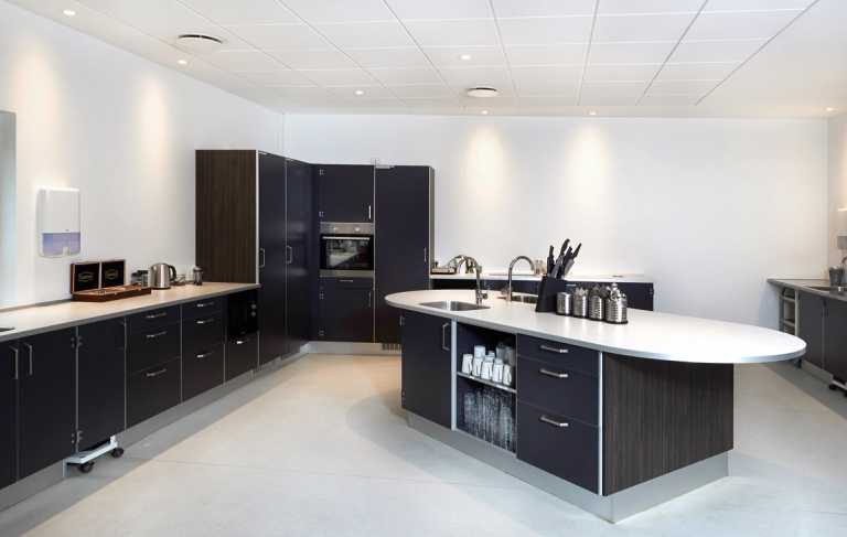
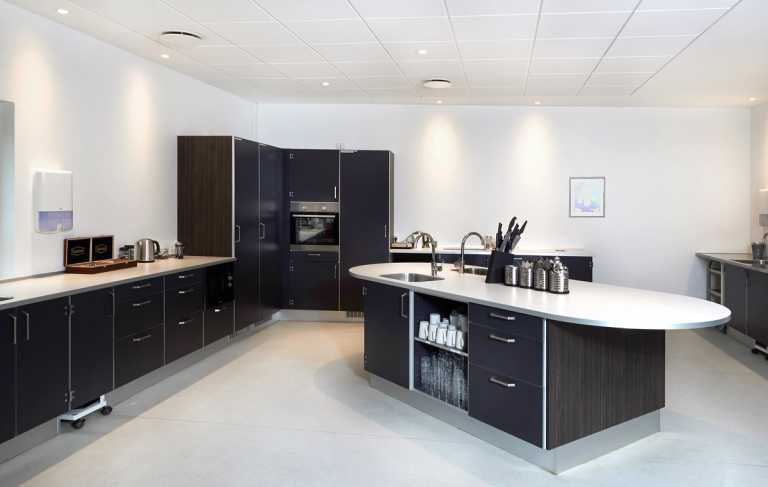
+ wall art (586, 197)
